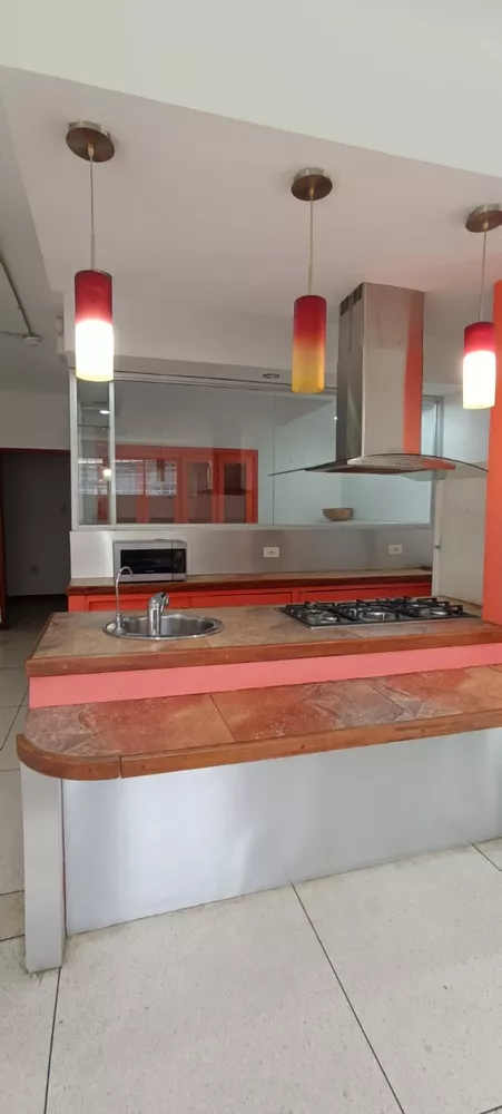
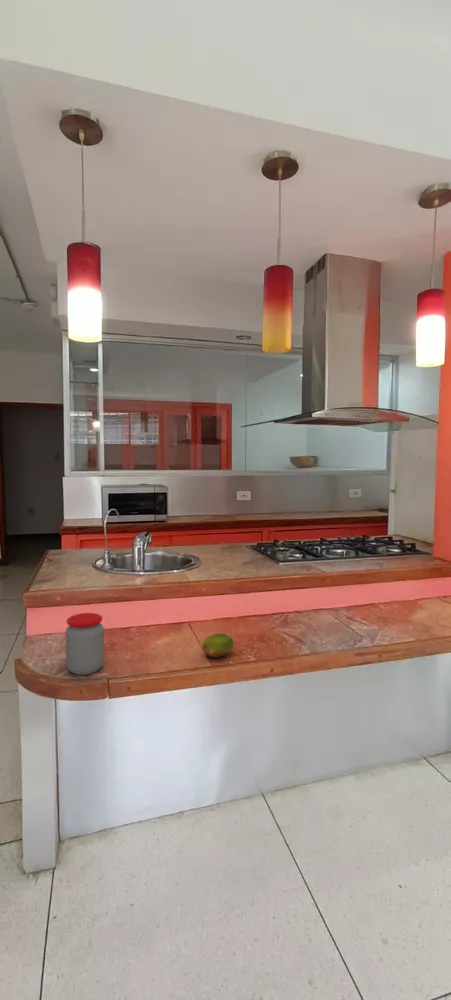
+ jar (85, 643)
+ fruit (218, 644)
